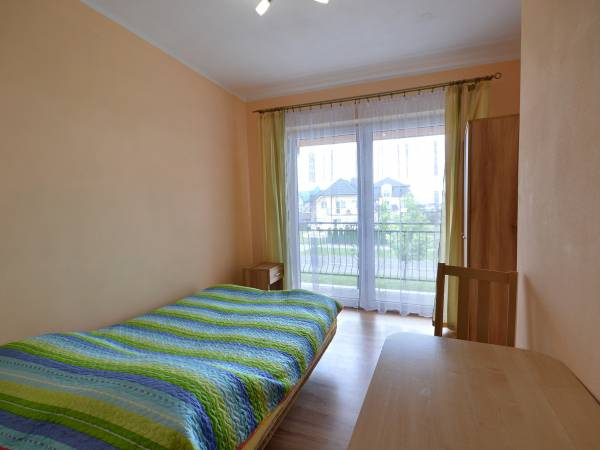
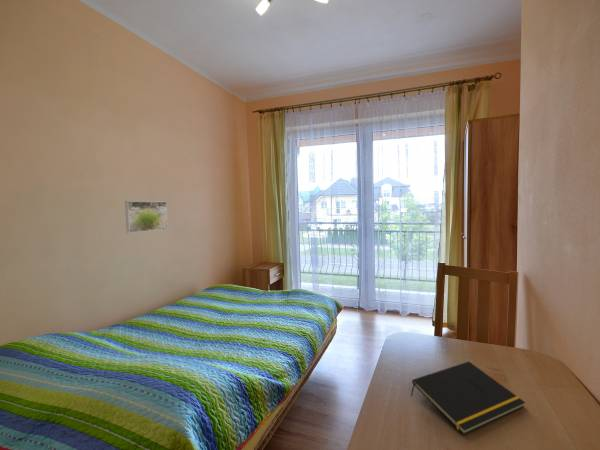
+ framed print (147, 216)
+ notepad (466, 392)
